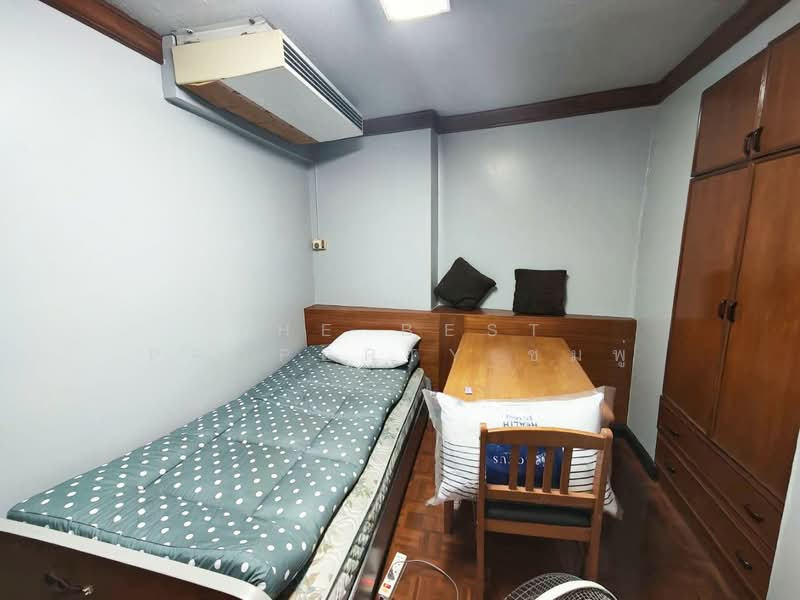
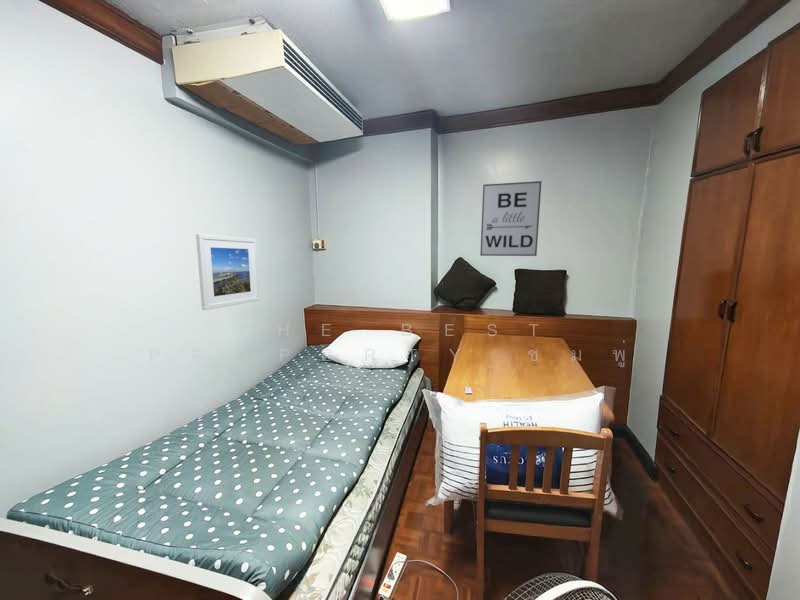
+ wall art (509, 219)
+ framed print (231, 271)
